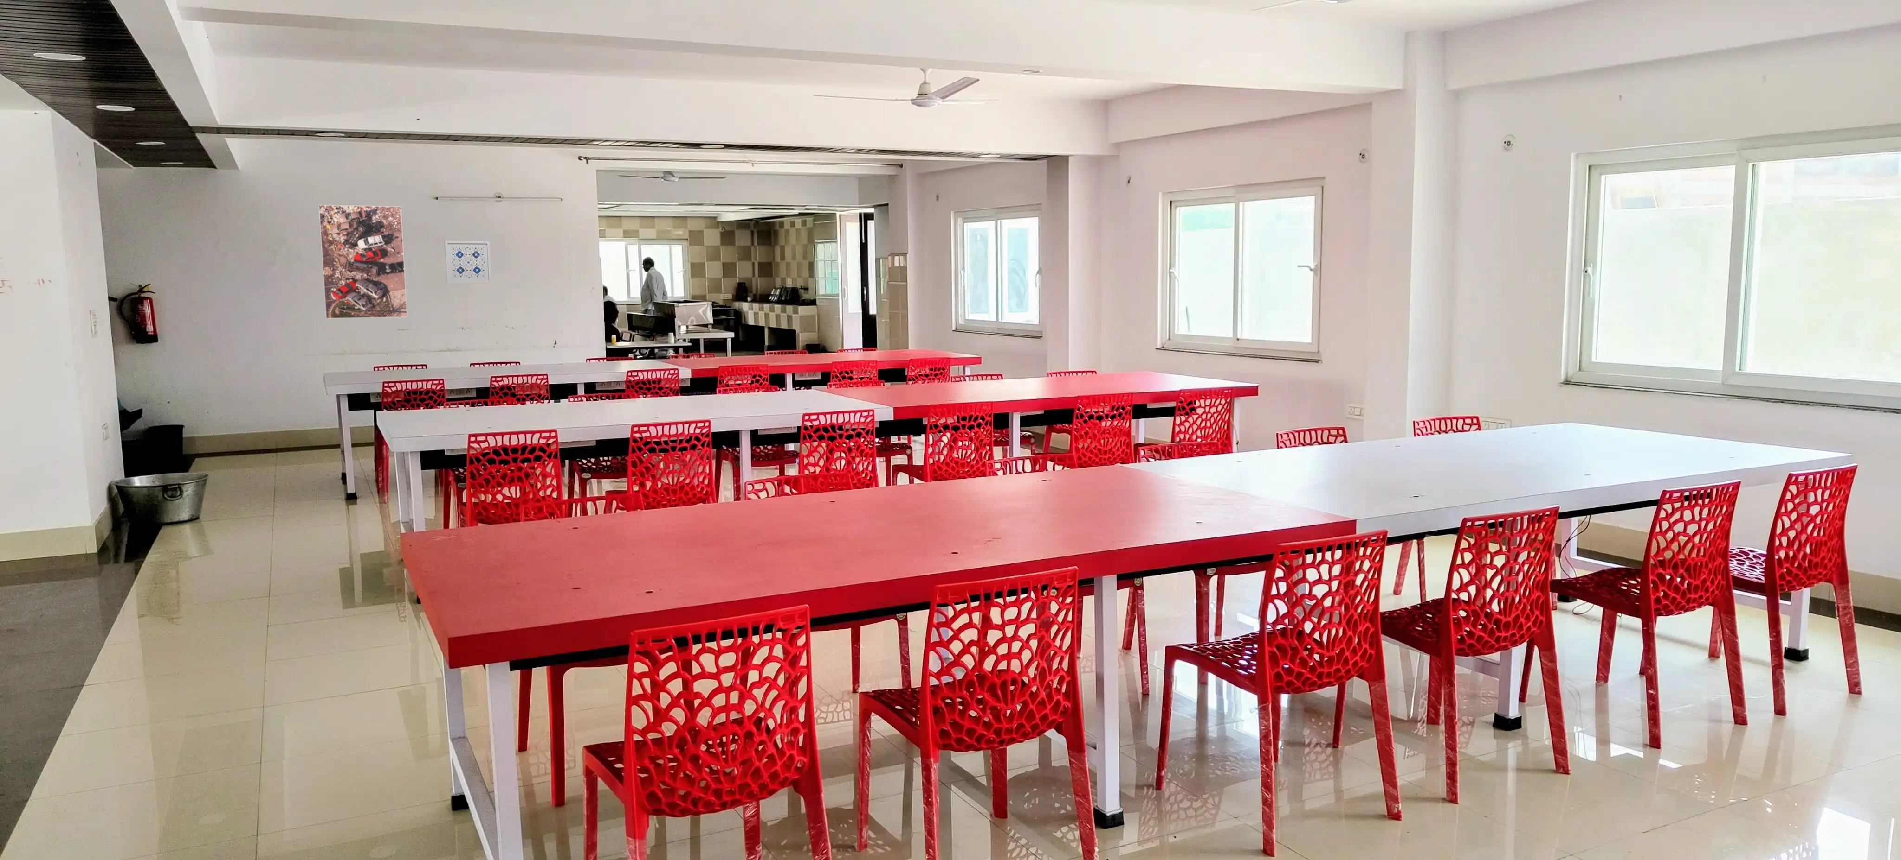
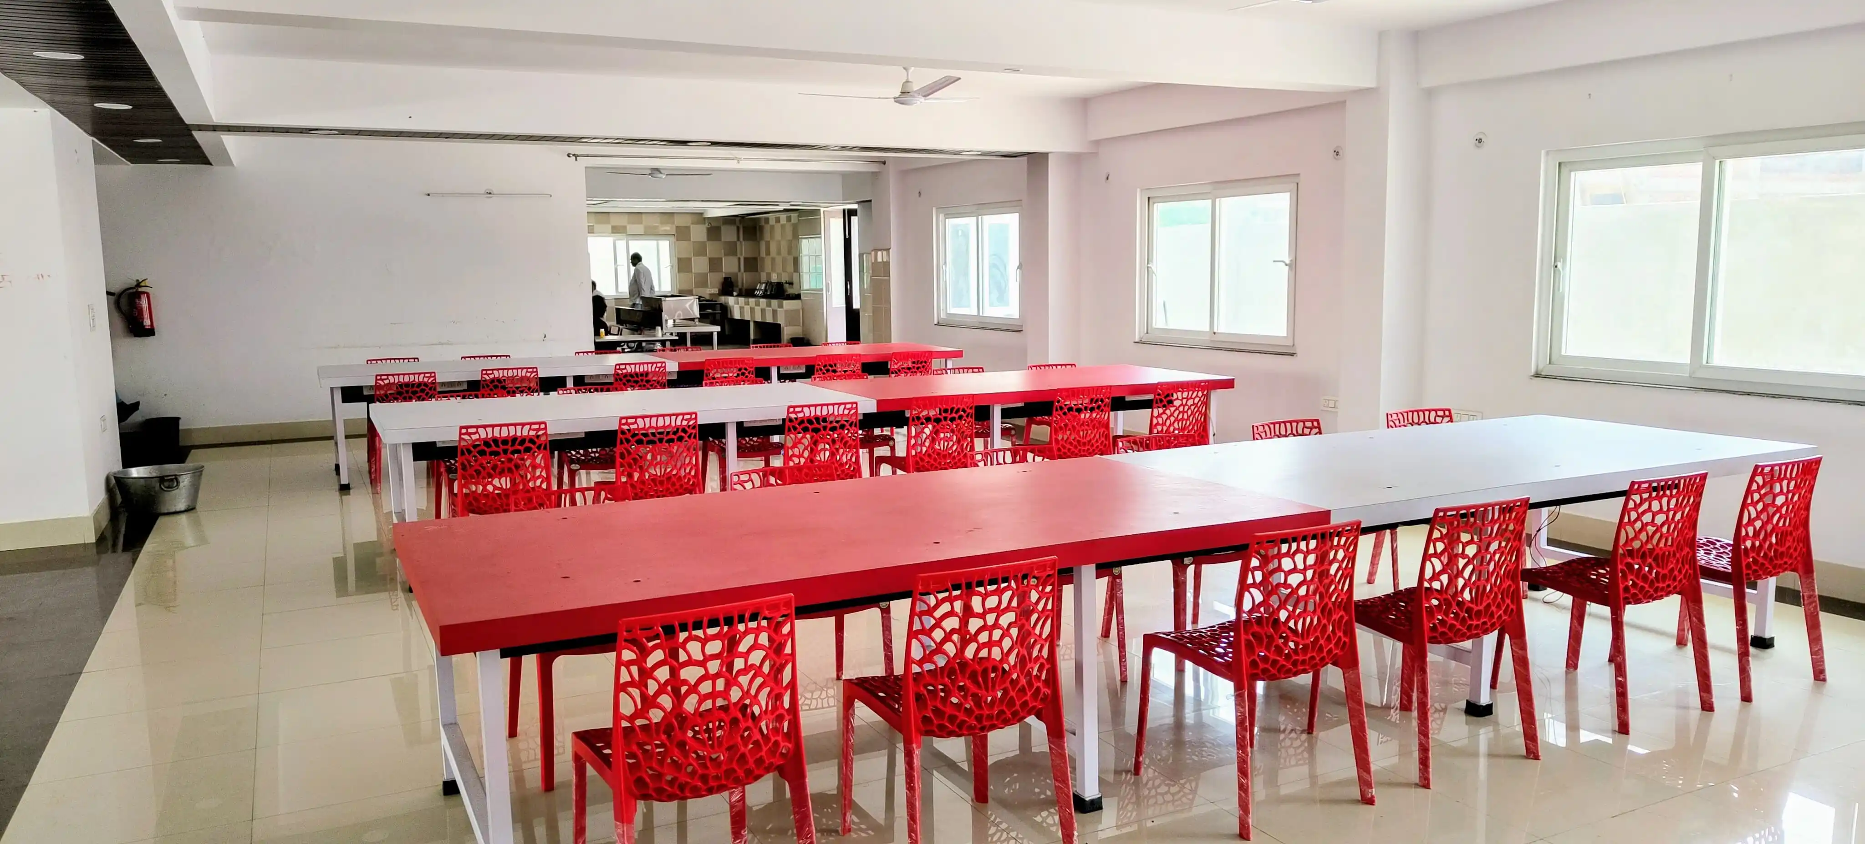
- wall art (468, 262)
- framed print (364, 262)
